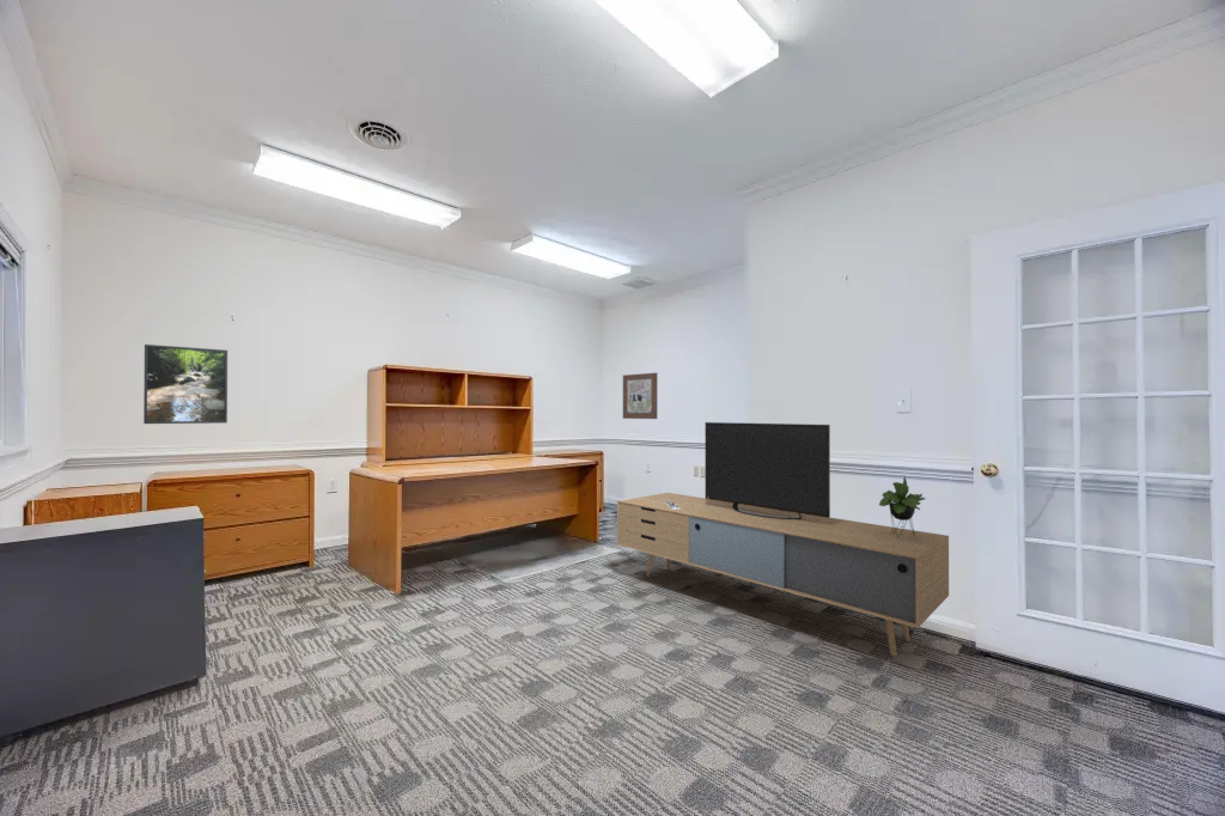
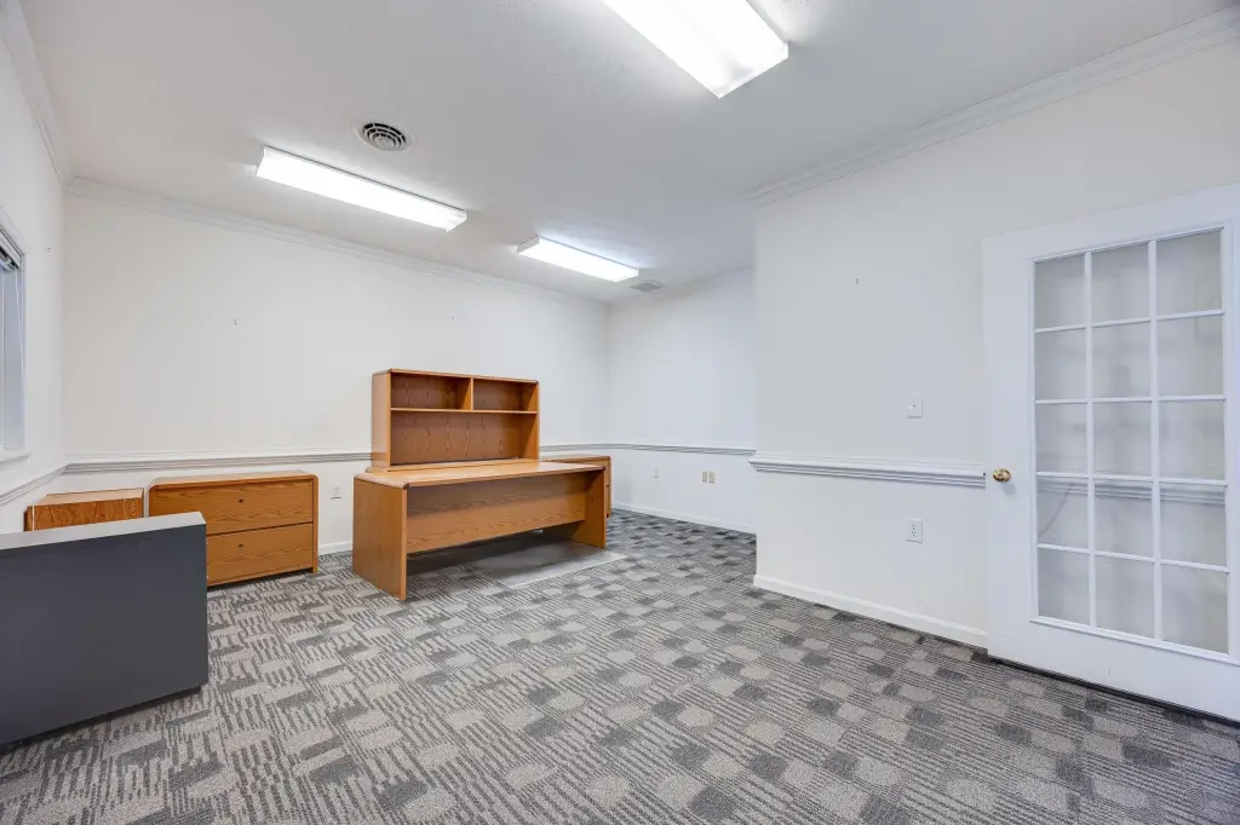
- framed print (187, 385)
- wall art (639, 396)
- media console (757, 512)
